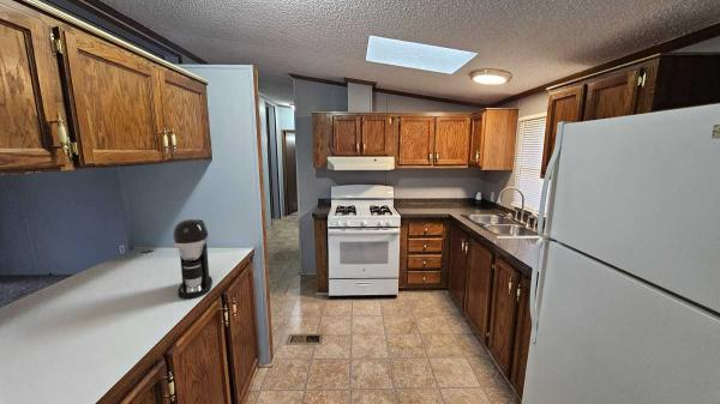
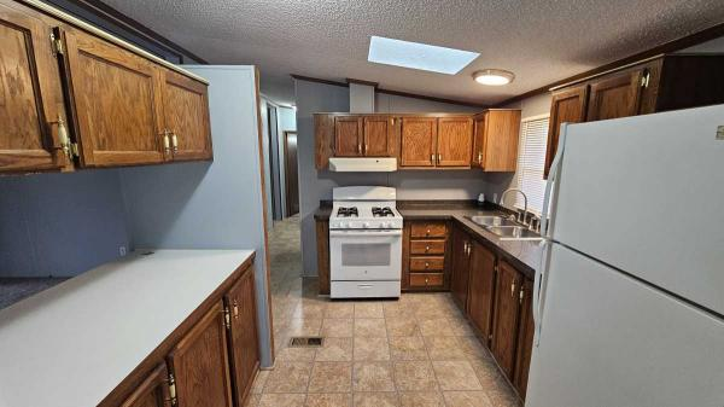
- coffee maker (193, 253)
